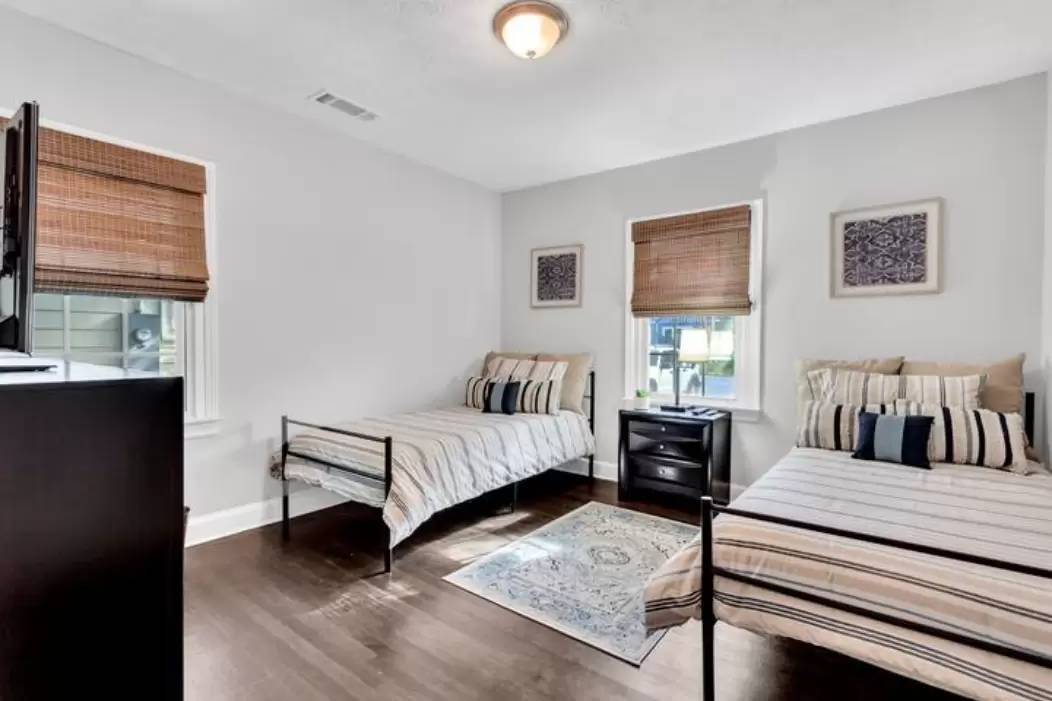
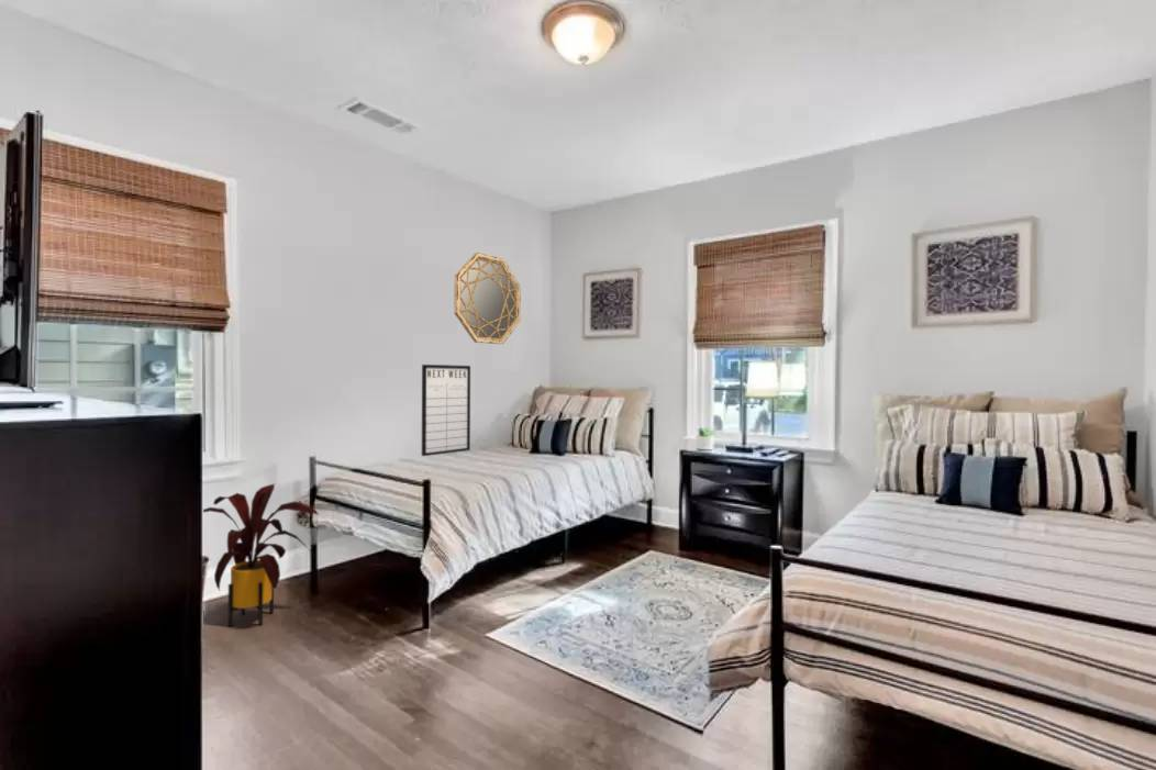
+ home mirror (489, 299)
+ house plant (246, 554)
+ writing board (446, 409)
